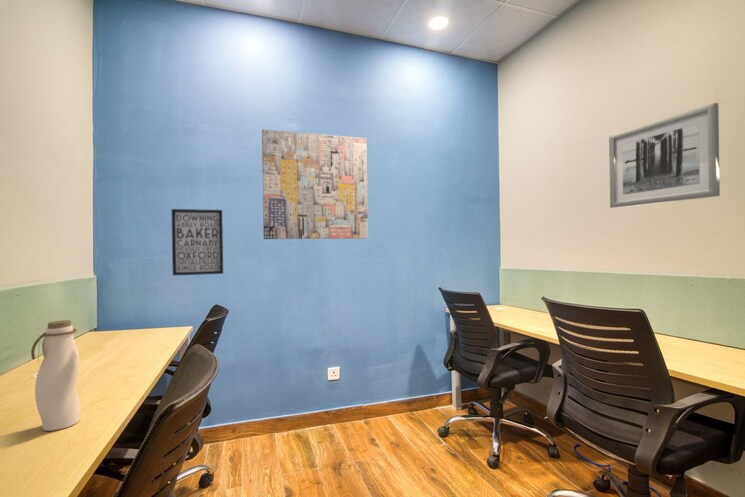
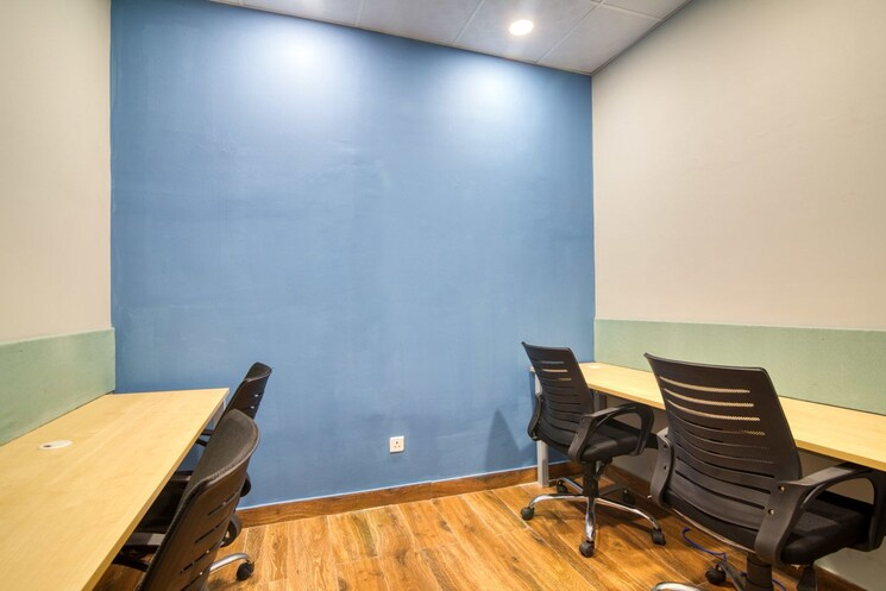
- wall art (317, 186)
- wall art (198, 242)
- wall art (657, 162)
- water bottle (57, 373)
